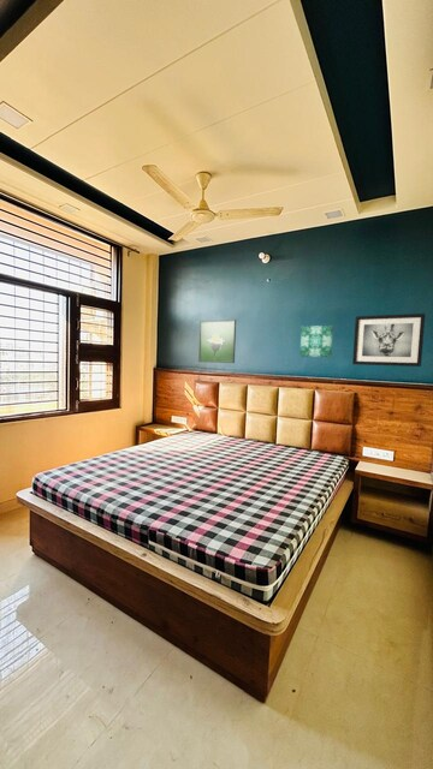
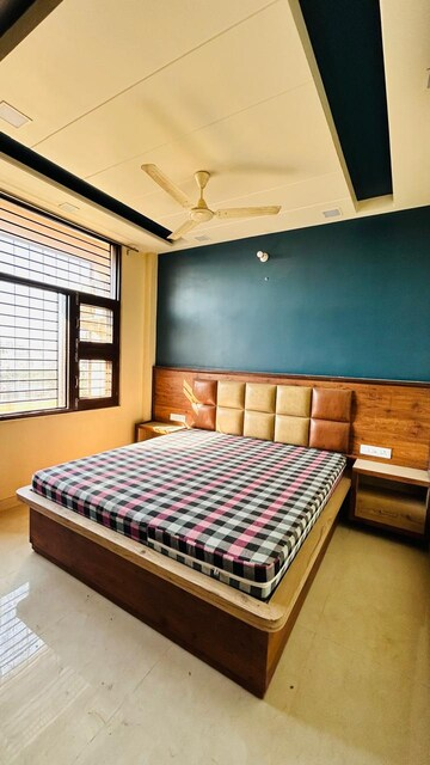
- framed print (216, 341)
- wall art (315, 341)
- wall art (386, 340)
